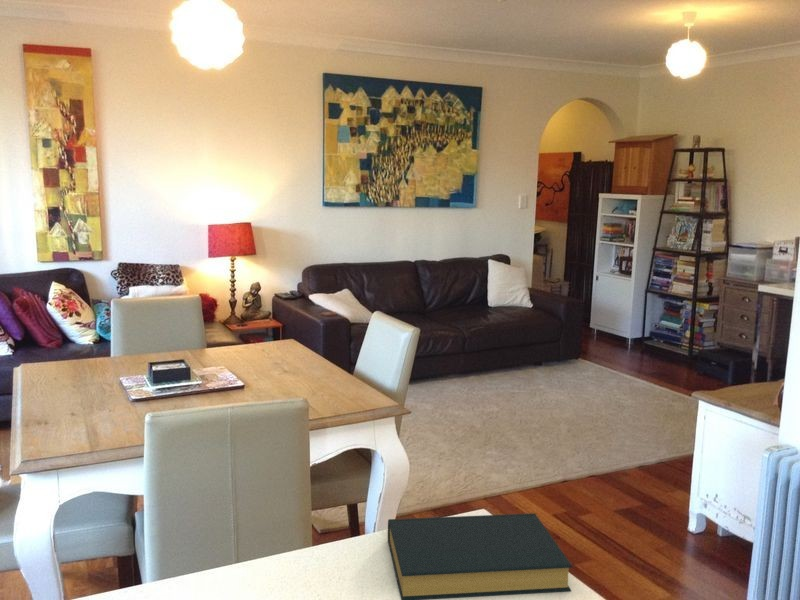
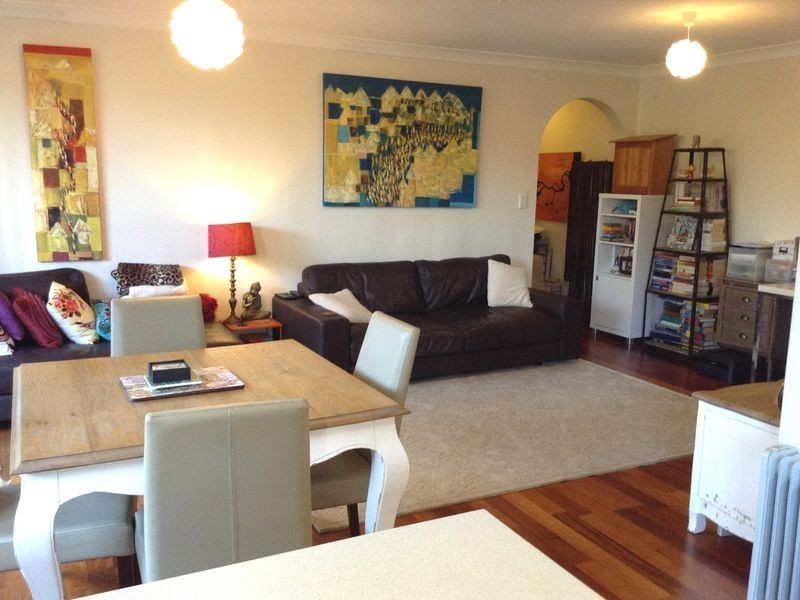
- hardback book (474, 552)
